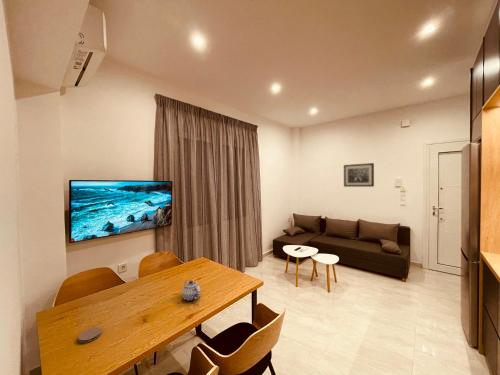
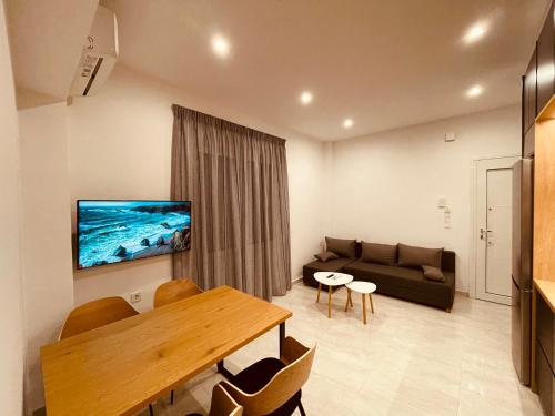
- teapot (191, 289)
- coaster (90, 334)
- wall art (358, 175)
